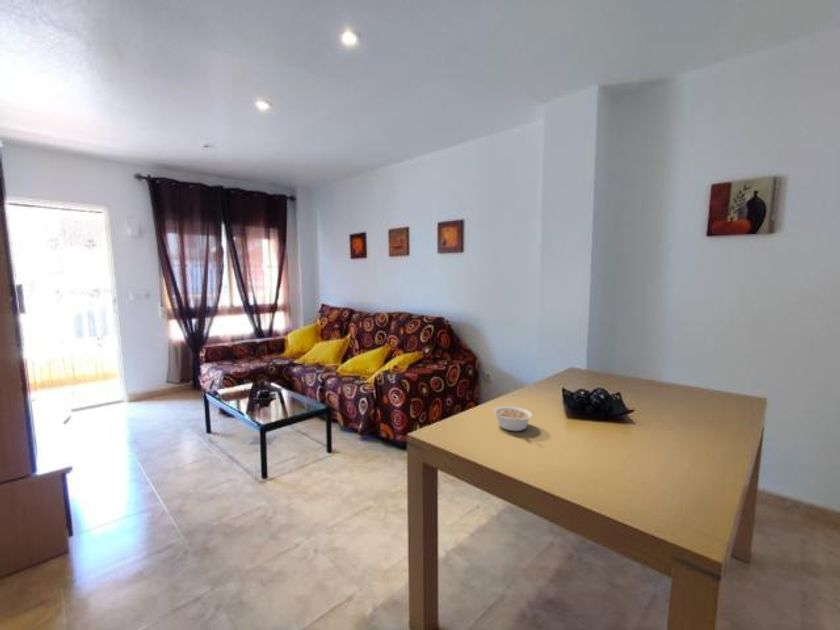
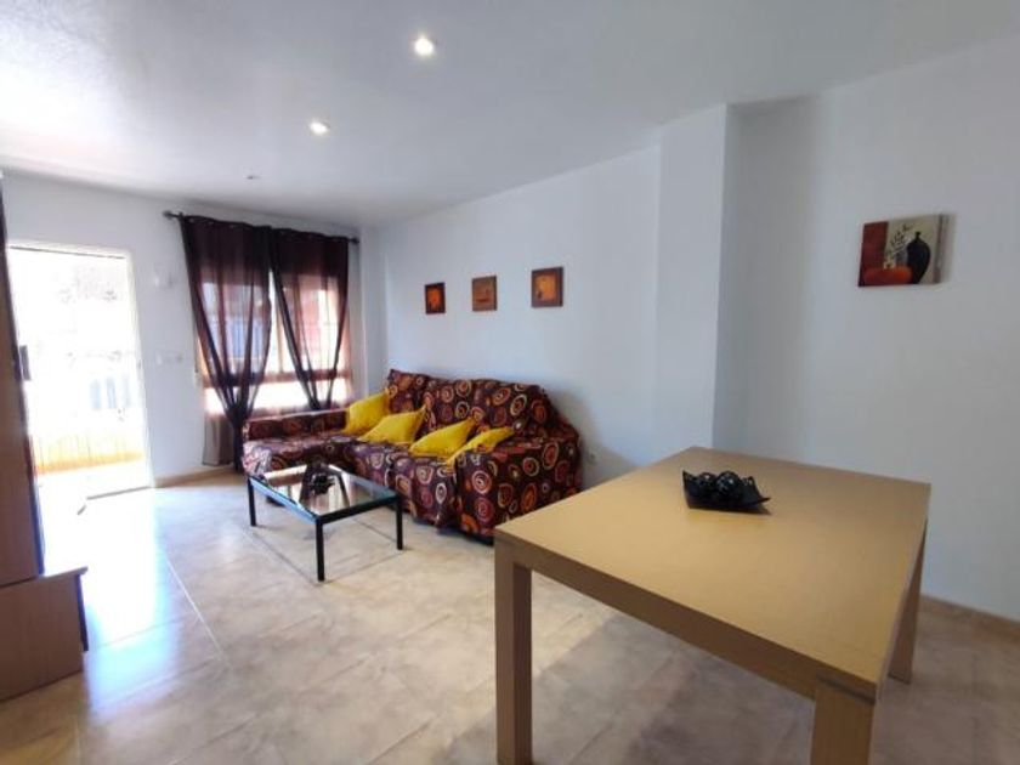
- legume (513, 418)
